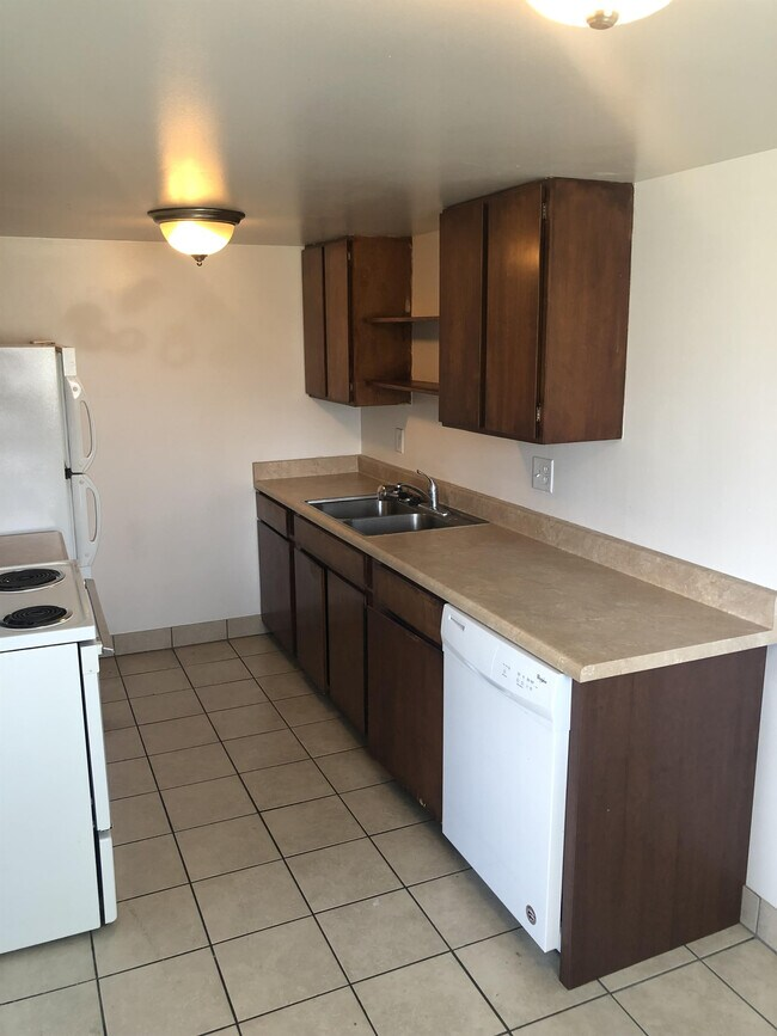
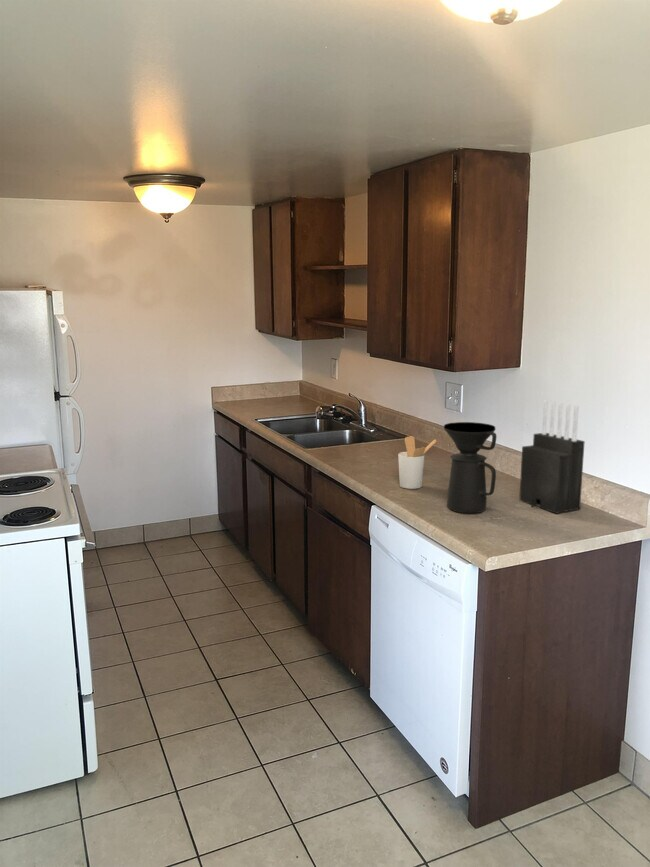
+ knife block (549, 455)
+ coffee maker (468, 467)
+ utensil holder (418, 462)
